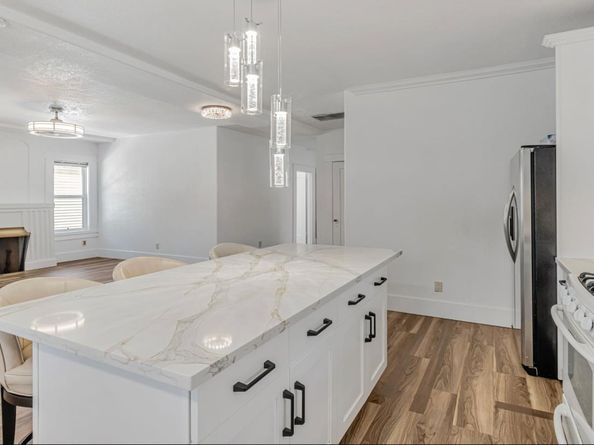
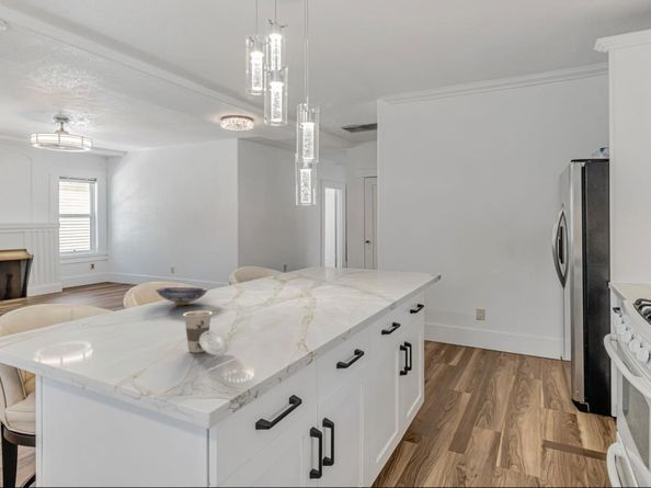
+ cup (204, 332)
+ bowl (182, 295)
